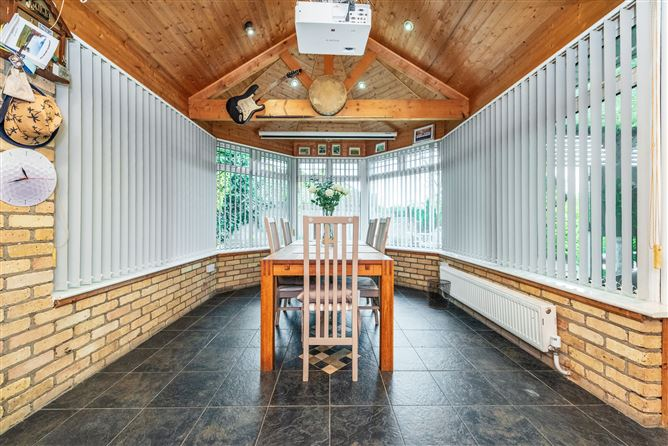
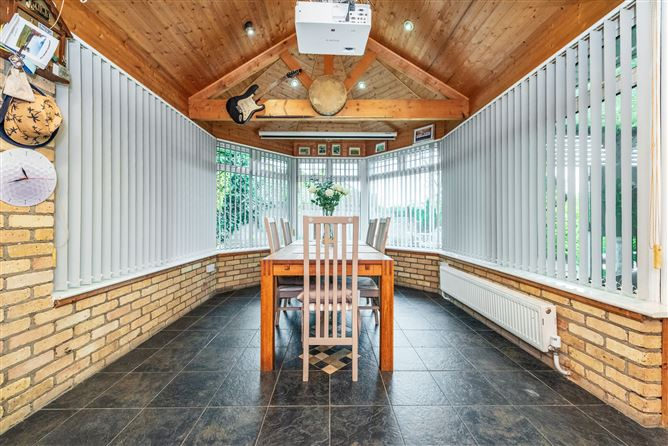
- waste bin (438, 293)
